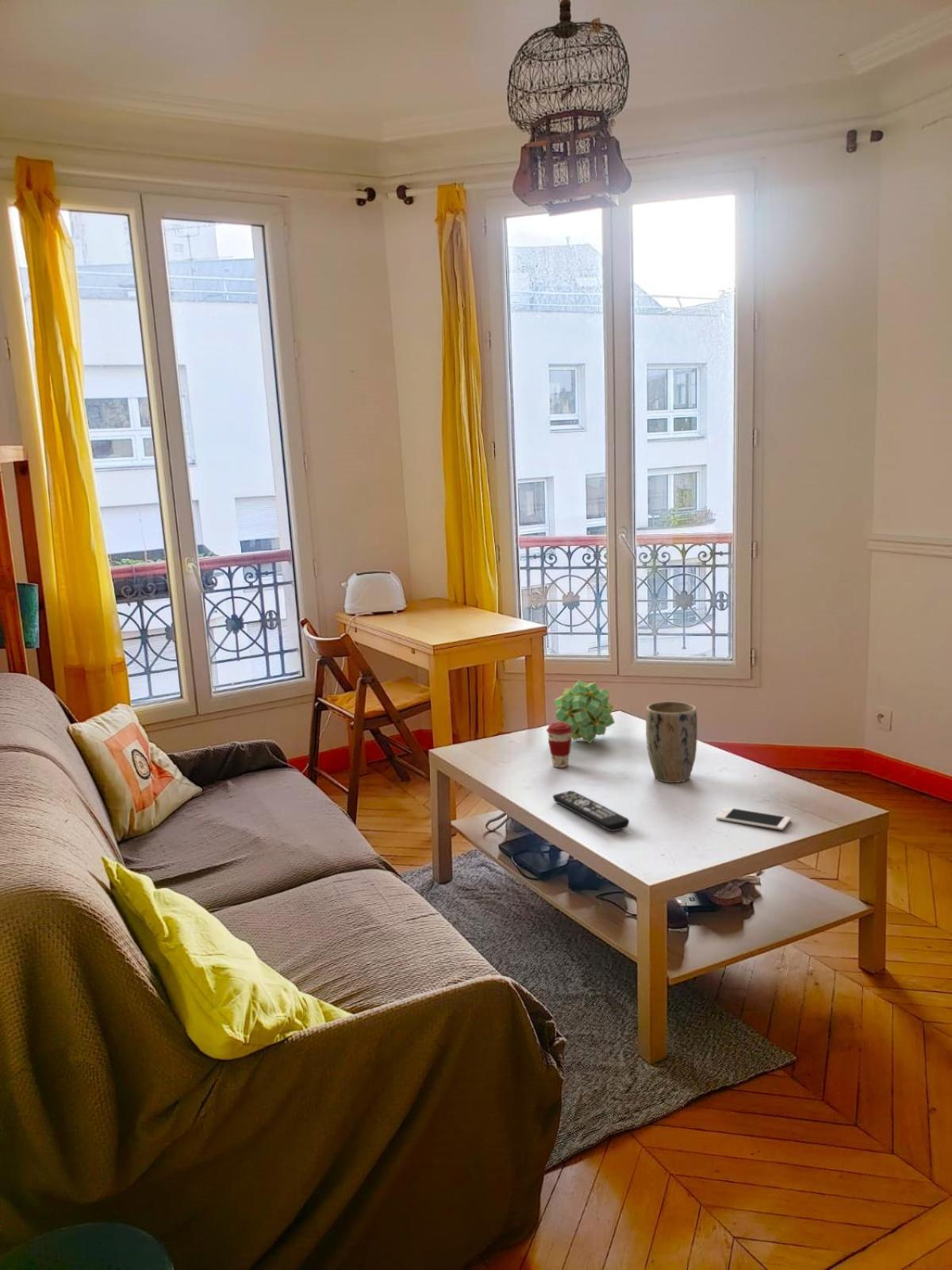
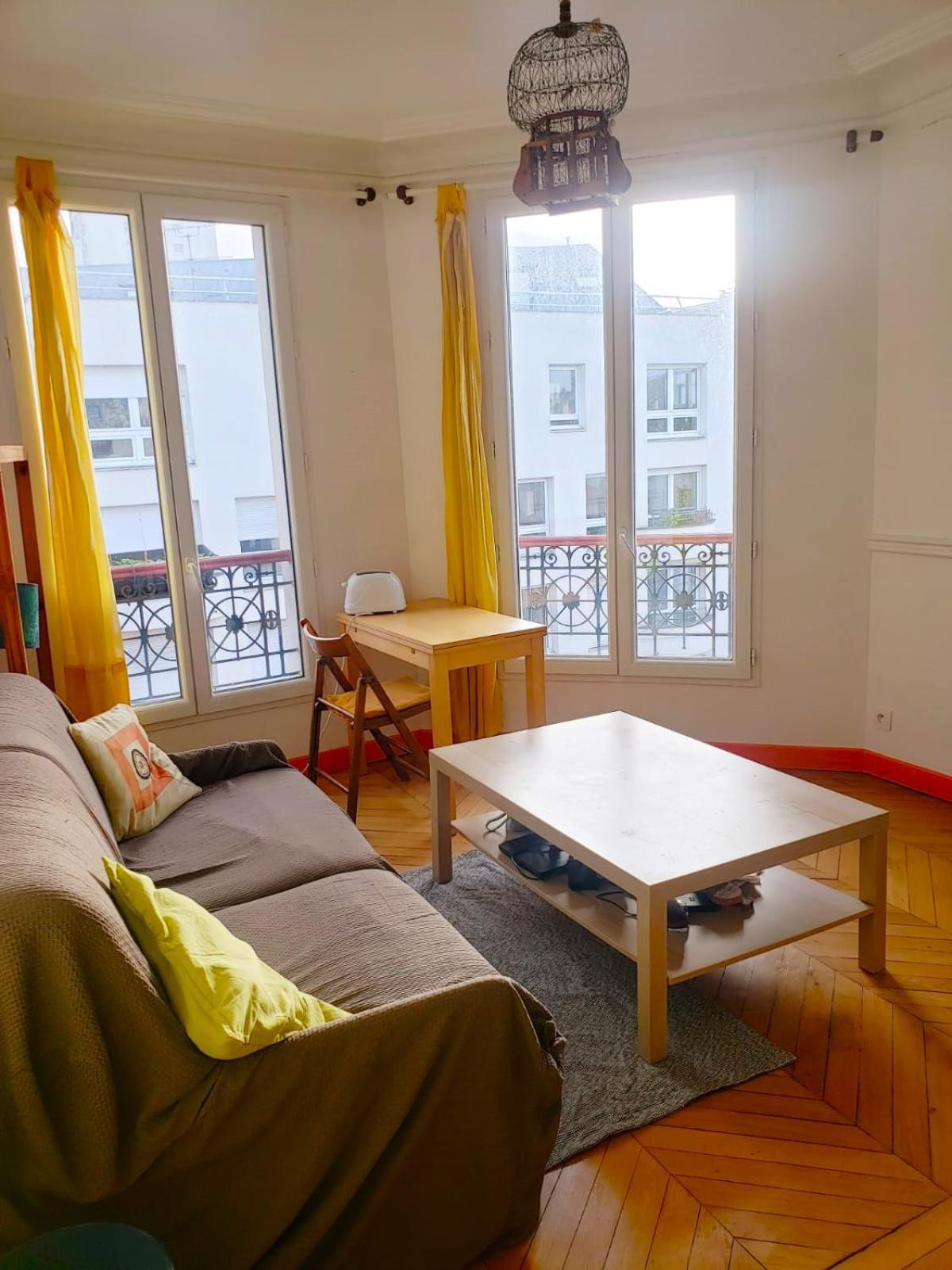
- cell phone (753, 818)
- coffee cup (559, 745)
- decorative ball (584, 711)
- plant pot (671, 742)
- remote control (589, 810)
